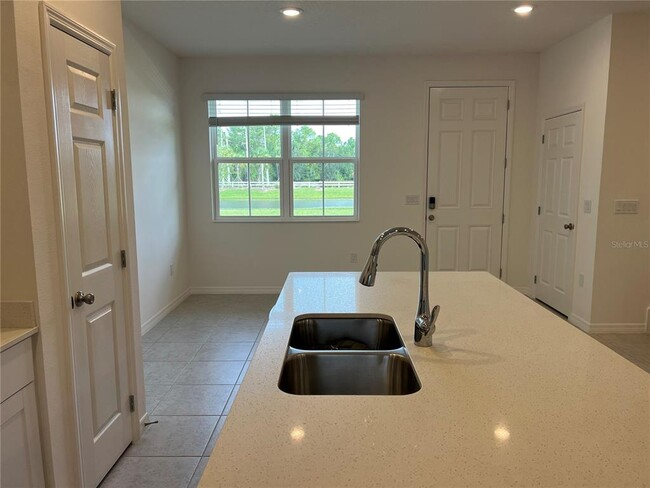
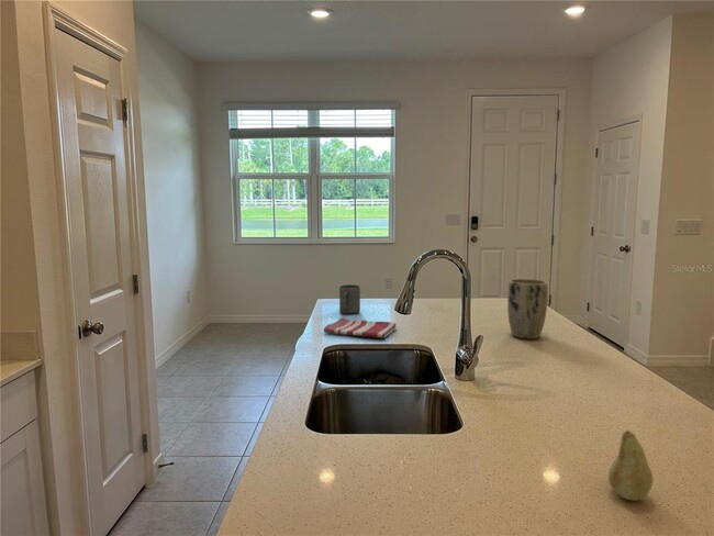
+ fruit (631, 461)
+ plant pot (526, 309)
+ mug (348, 299)
+ dish towel (360, 327)
